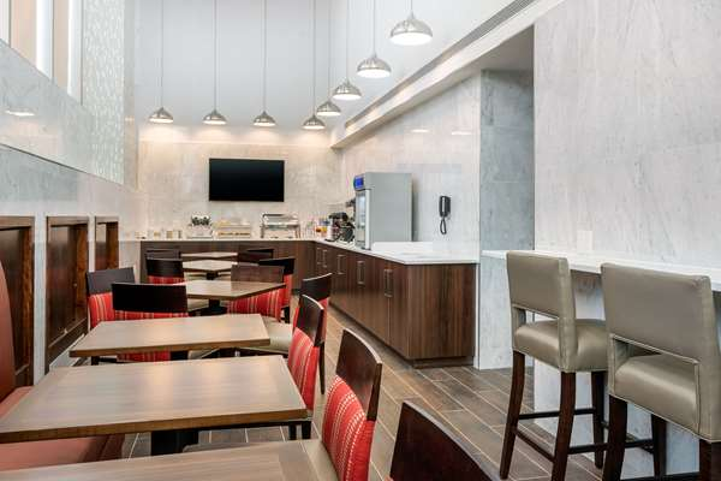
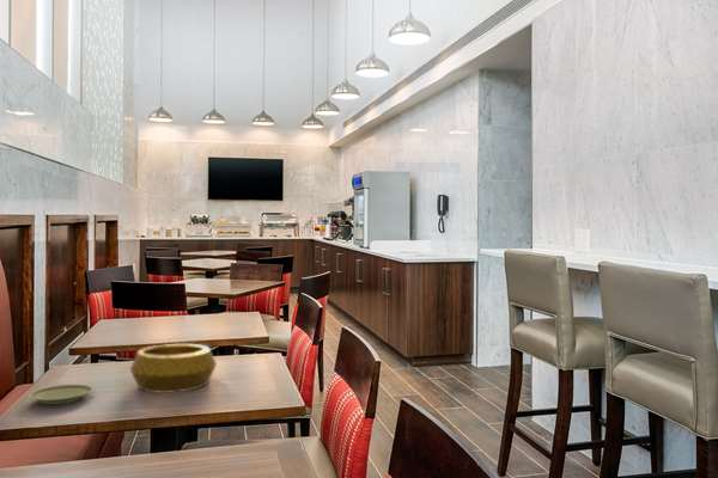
+ decorative bowl (174, 367)
+ plate (61, 394)
